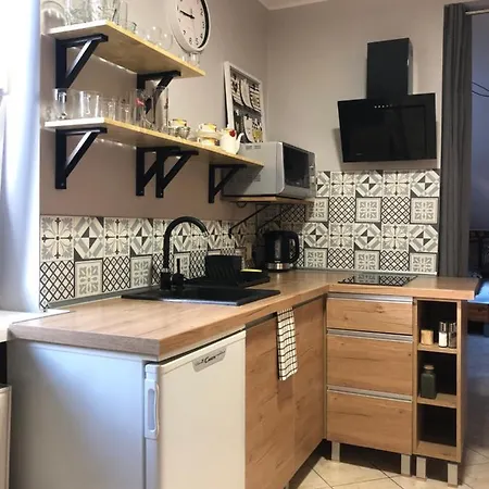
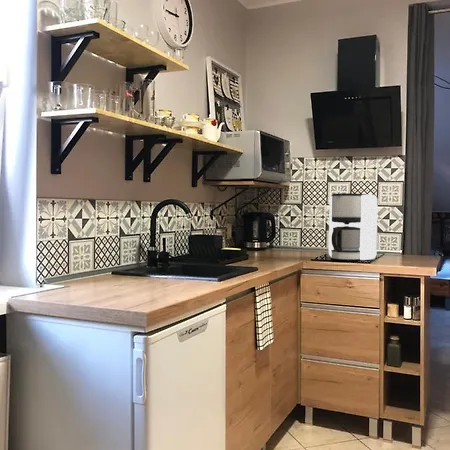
+ coffee maker (346, 226)
